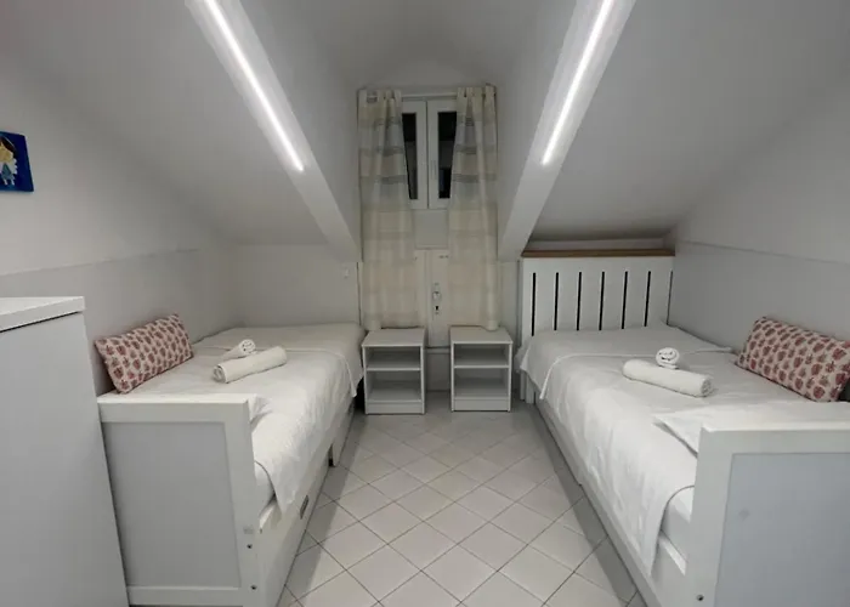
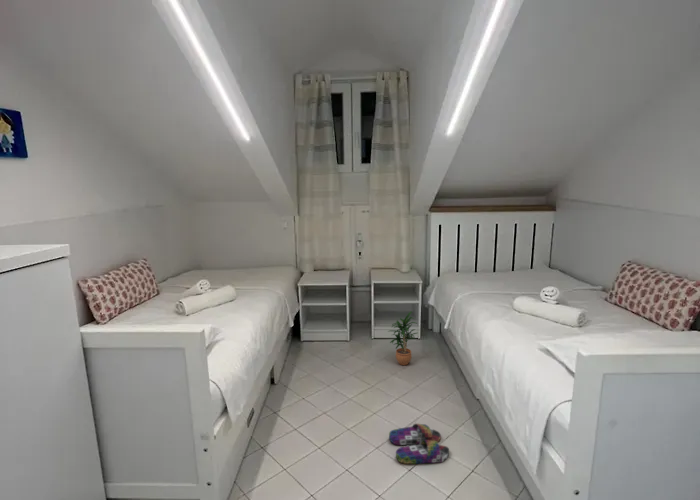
+ potted plant (403, 339)
+ slippers (418, 440)
